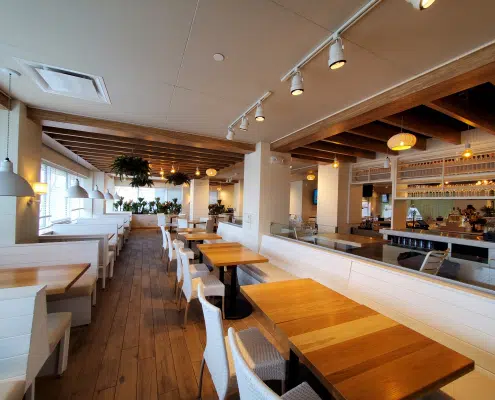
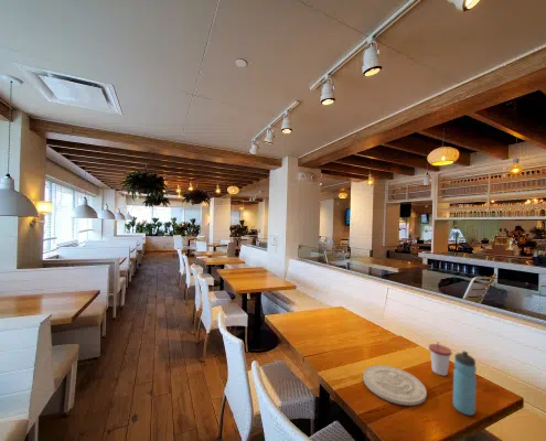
+ plate (393, 383)
+ cup (439, 356)
+ water bottle (464, 380)
